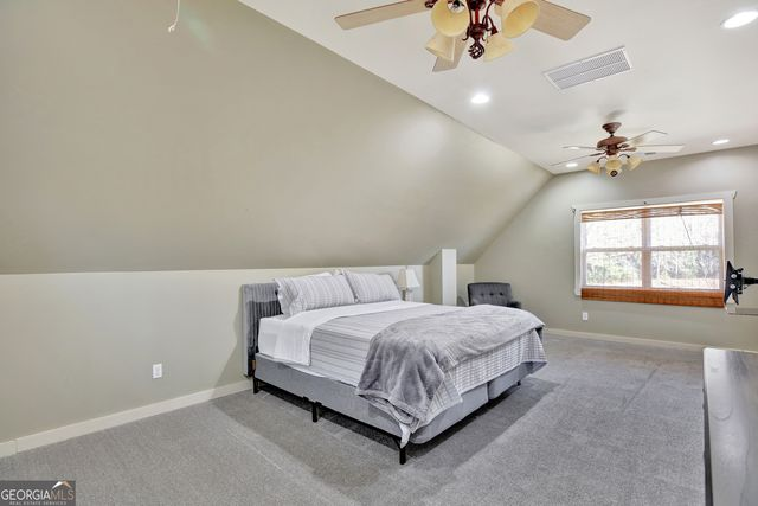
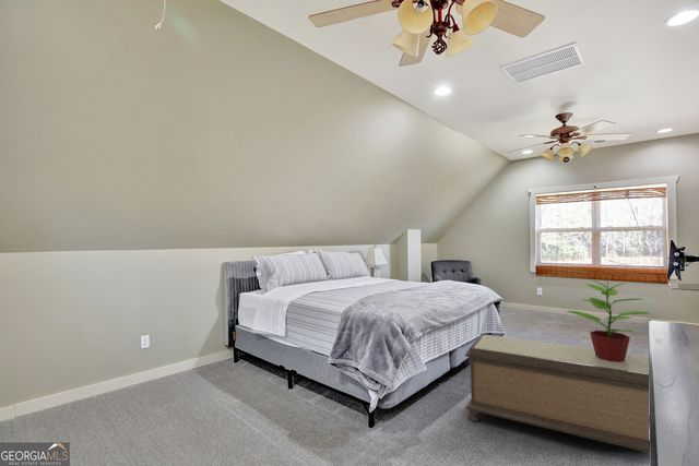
+ bench (568, 392)
+ potted plant (606, 318)
